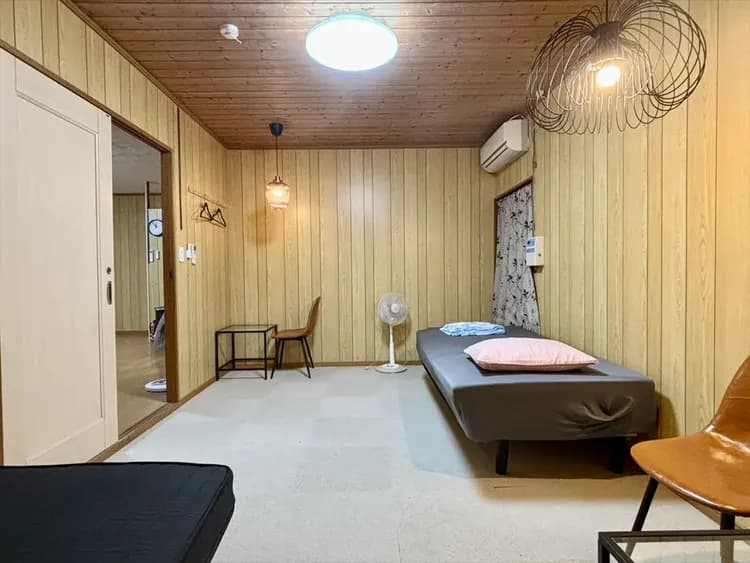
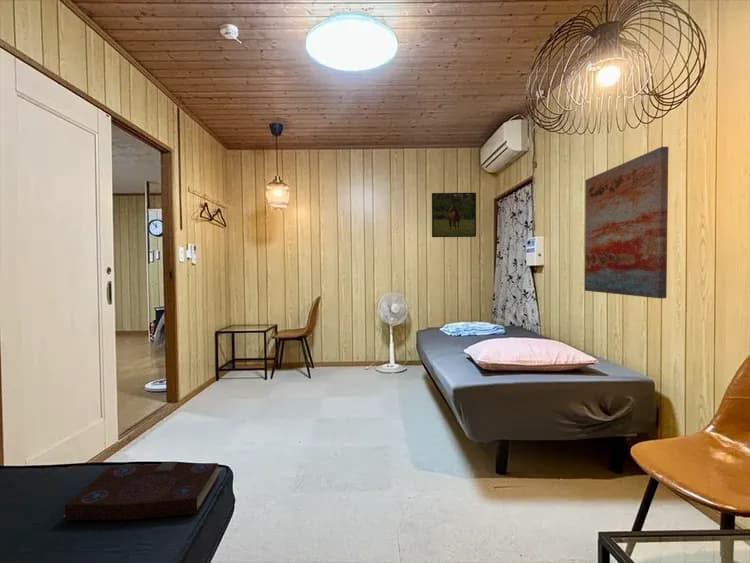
+ book (149, 487)
+ wall art (619, 230)
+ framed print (453, 215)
